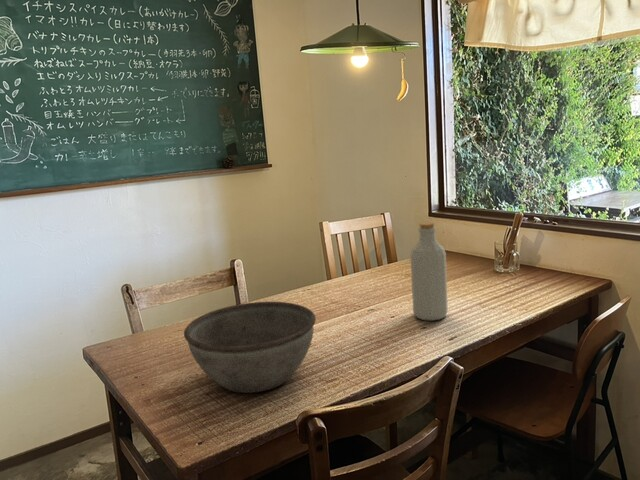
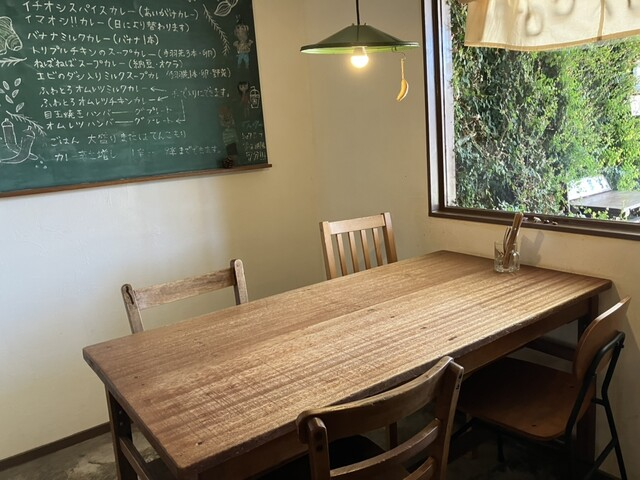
- bottle (428, 270)
- bowl (253, 349)
